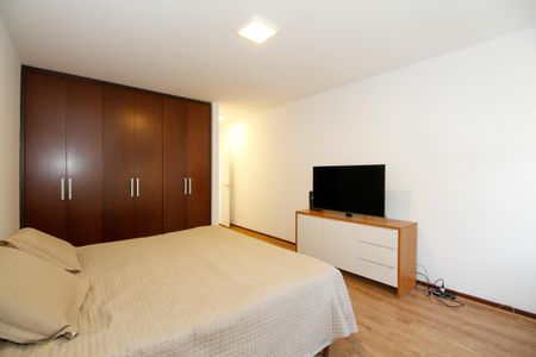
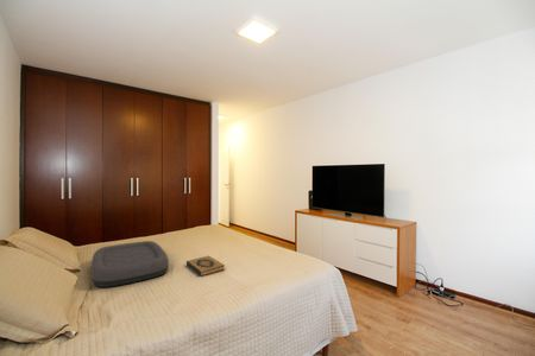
+ hardback book (204, 265)
+ cushion (130, 259)
